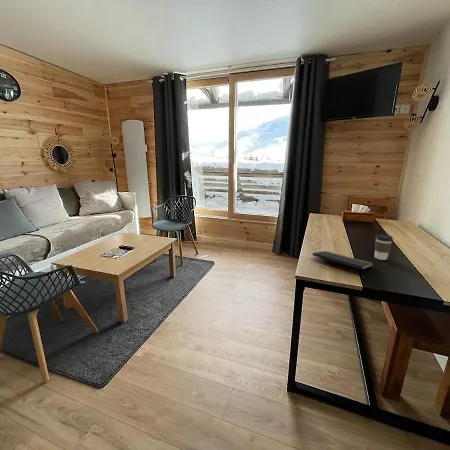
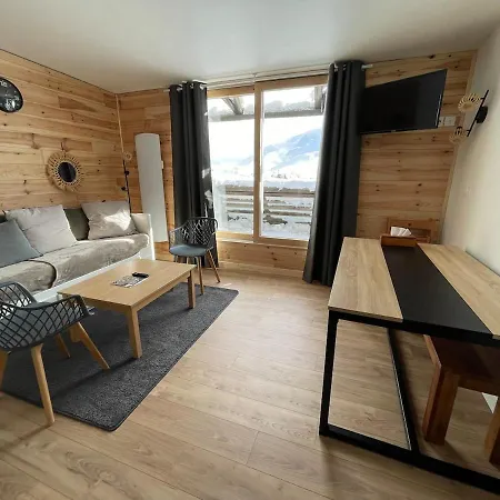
- coffee cup (382, 247)
- notepad (342, 259)
